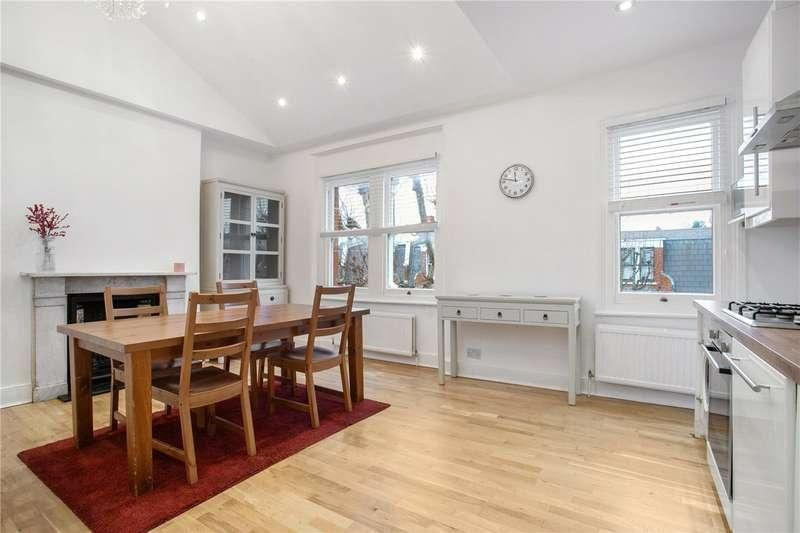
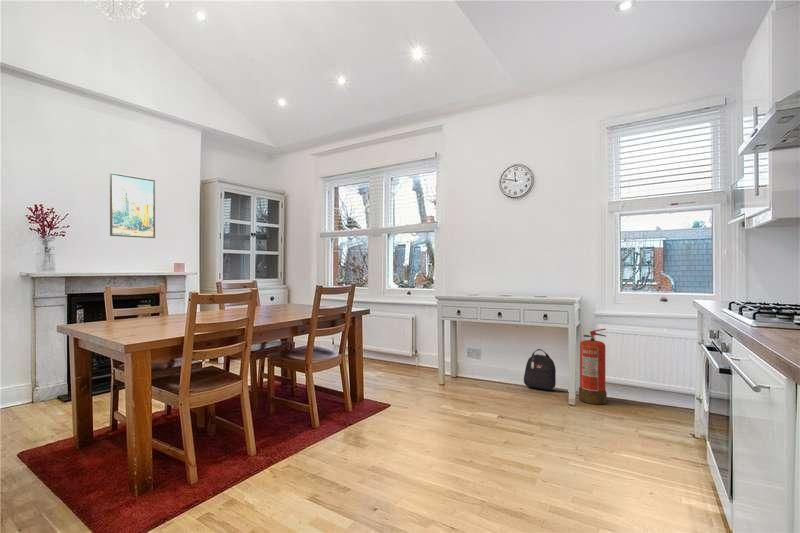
+ backpack (539, 369)
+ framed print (133, 206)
+ fire extinguisher (592, 364)
